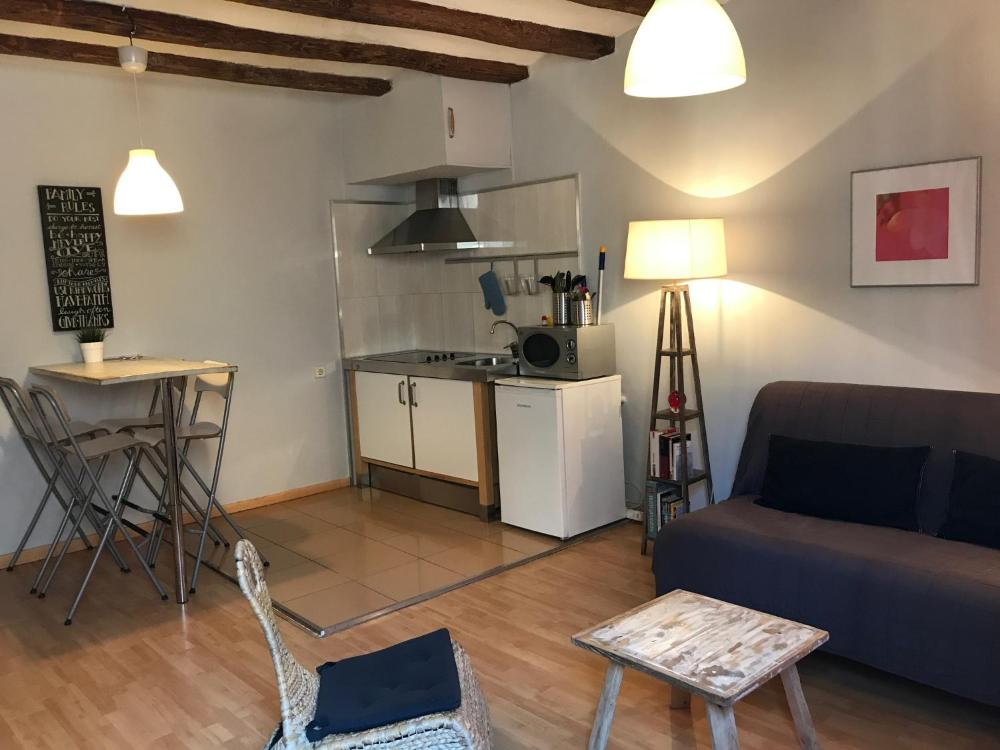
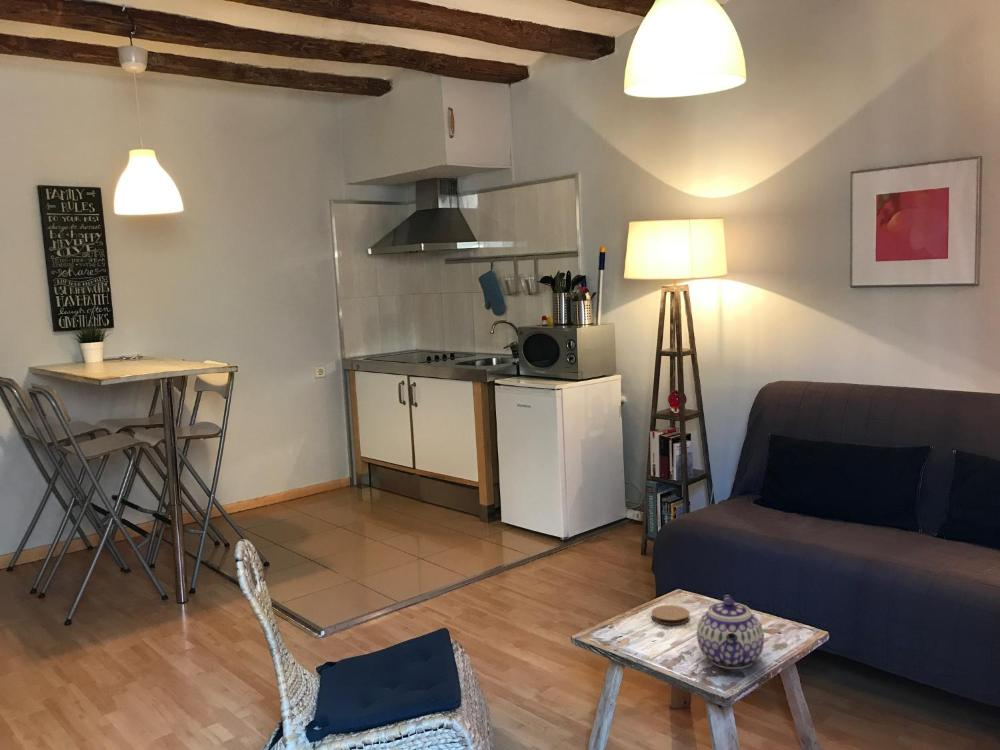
+ coaster (670, 614)
+ teapot (730, 629)
